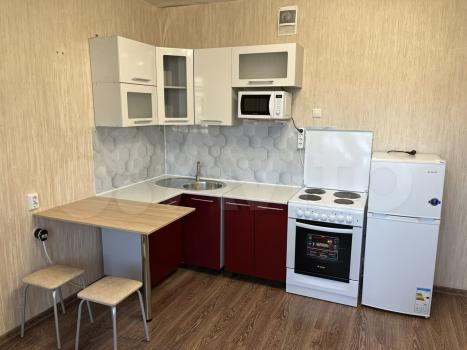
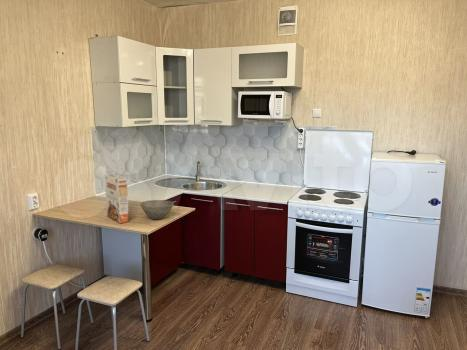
+ bowl (157, 210)
+ cereal box (116, 198)
